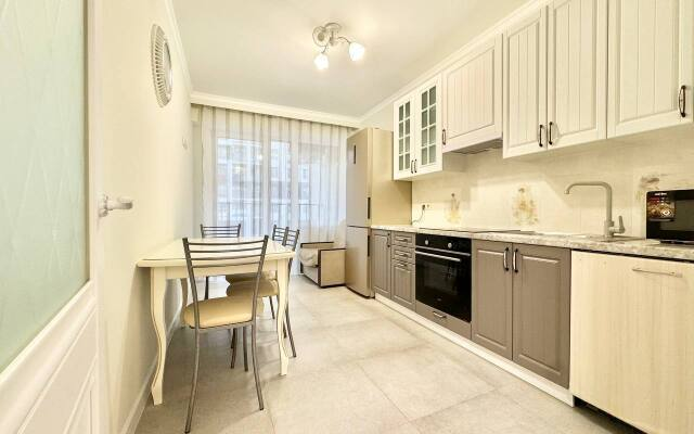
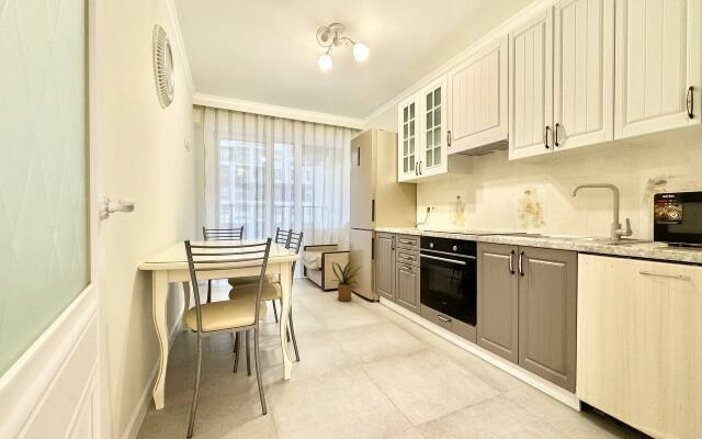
+ house plant (347, 279)
